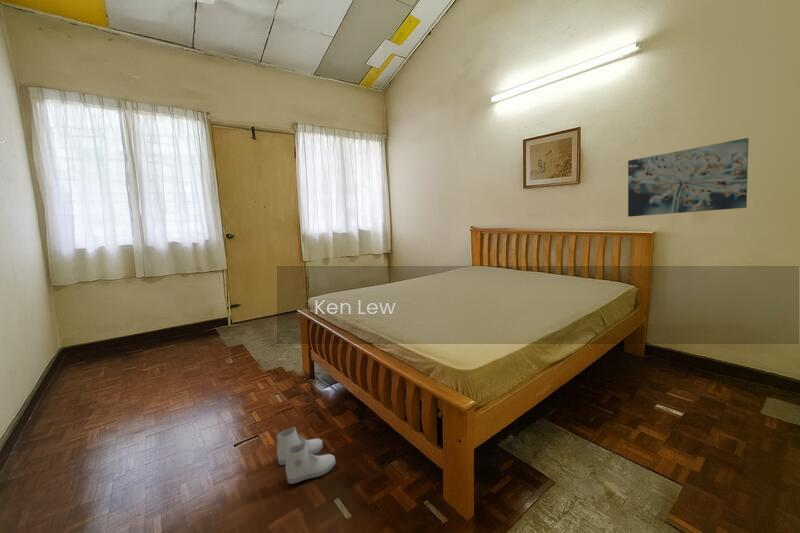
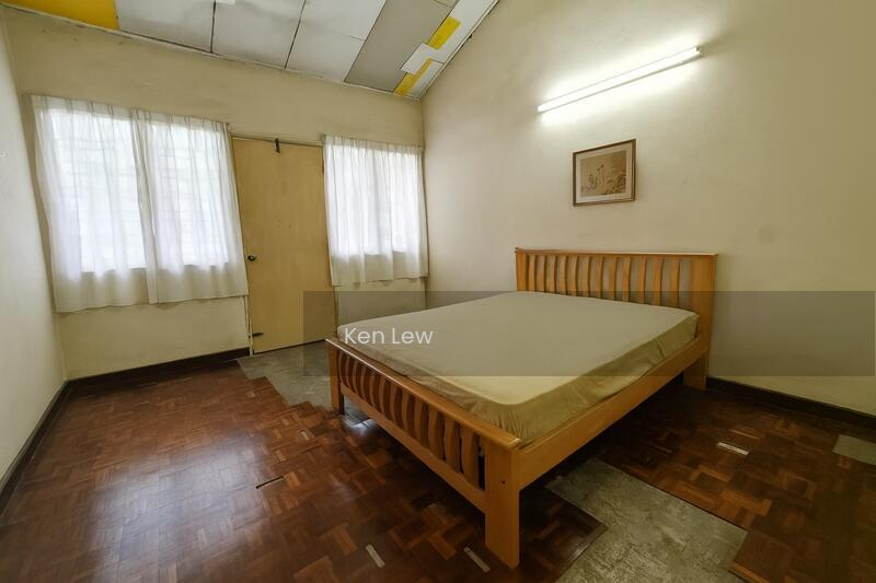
- wall art (681, 181)
- boots (305, 448)
